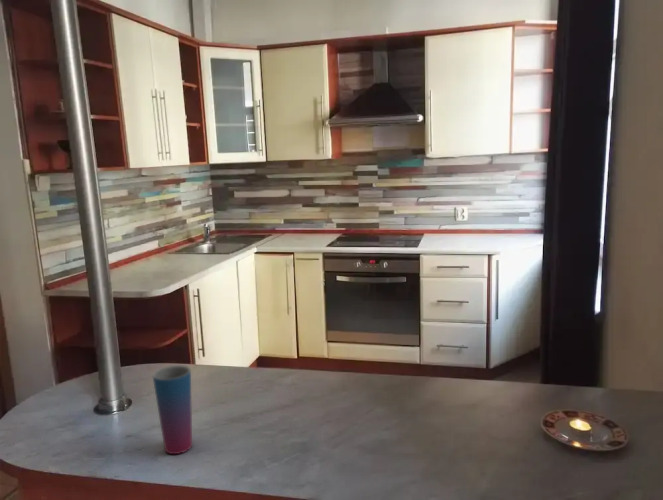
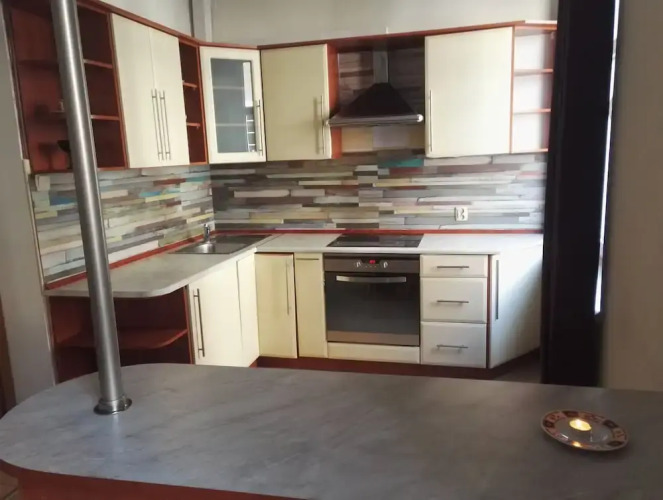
- cup (175, 410)
